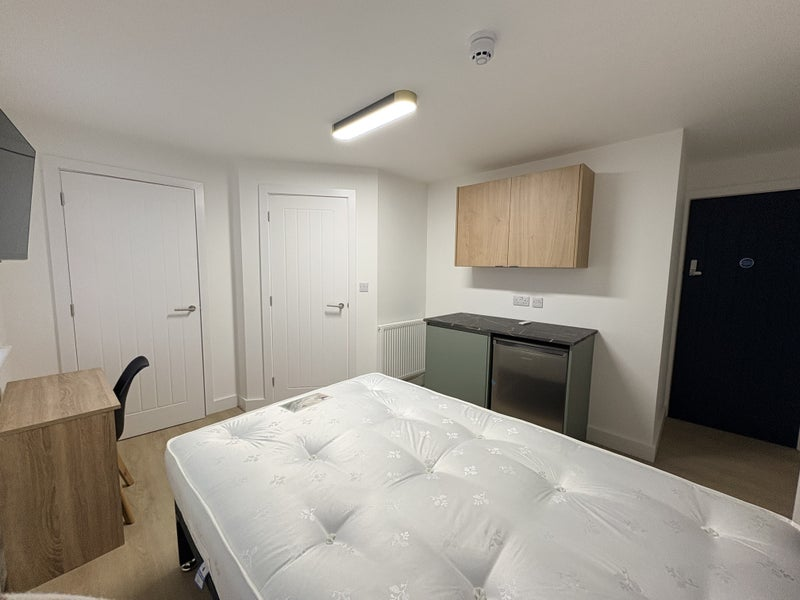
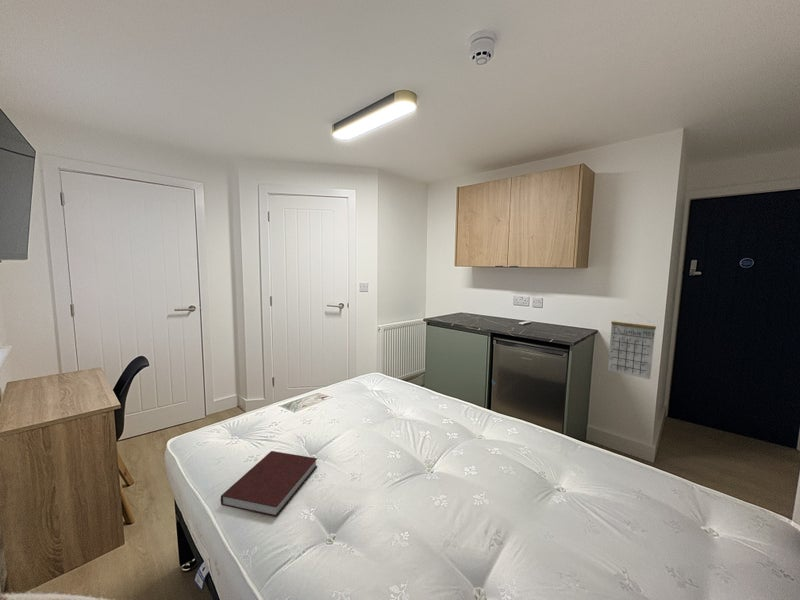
+ notebook (273, 479)
+ calendar (631, 343)
